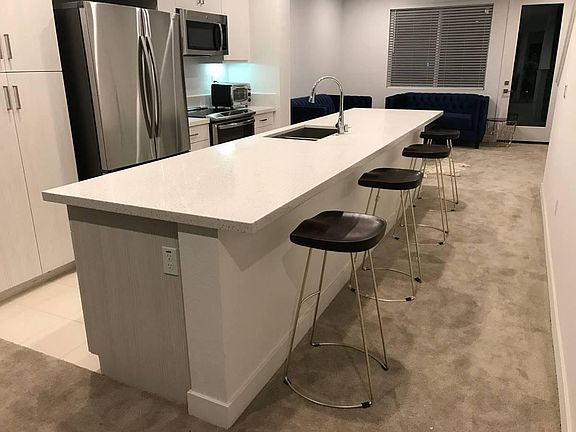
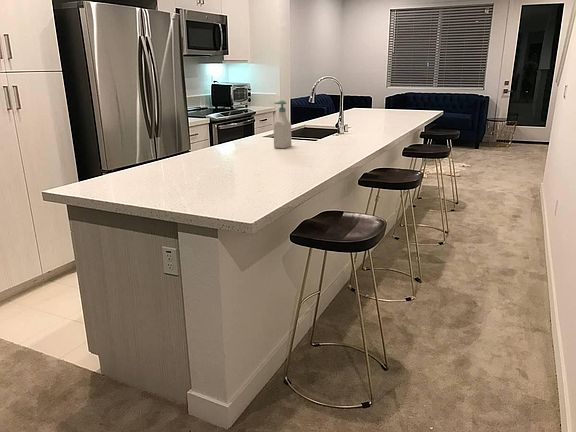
+ soap bottle (281, 124)
